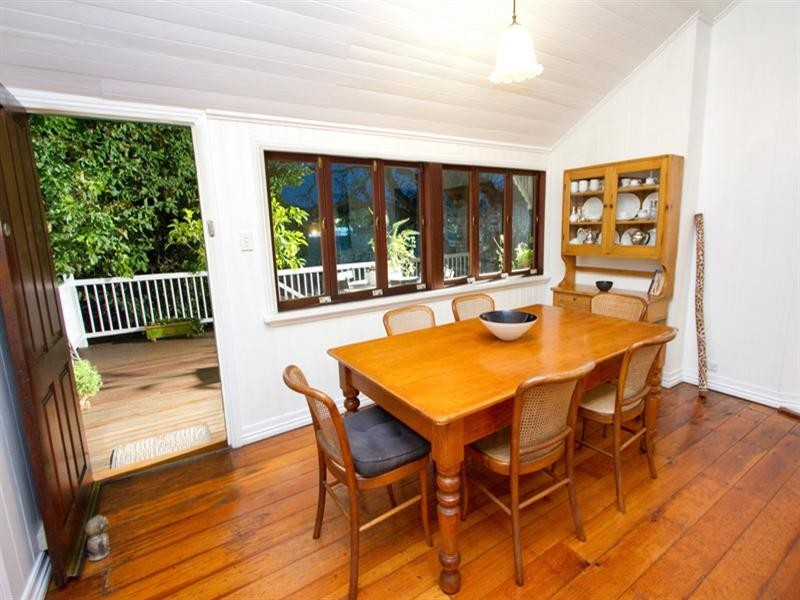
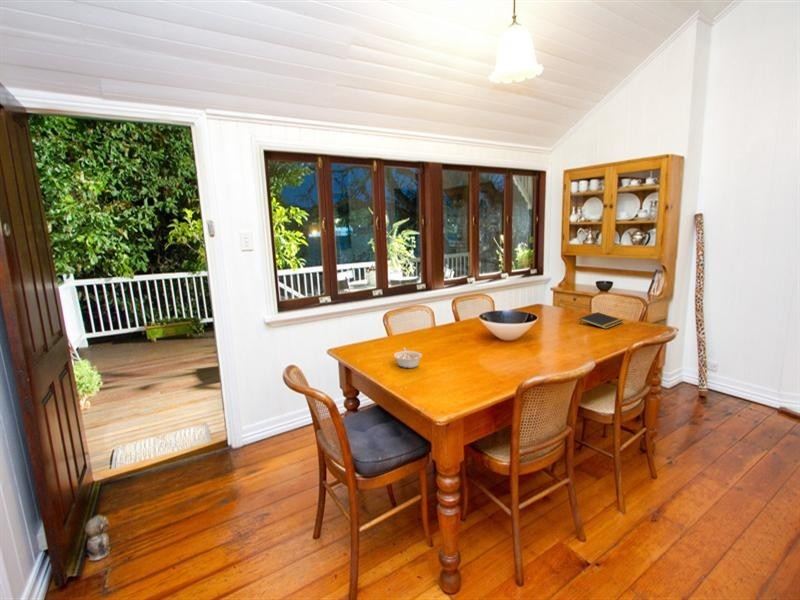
+ legume (407, 358)
+ notepad (601, 320)
